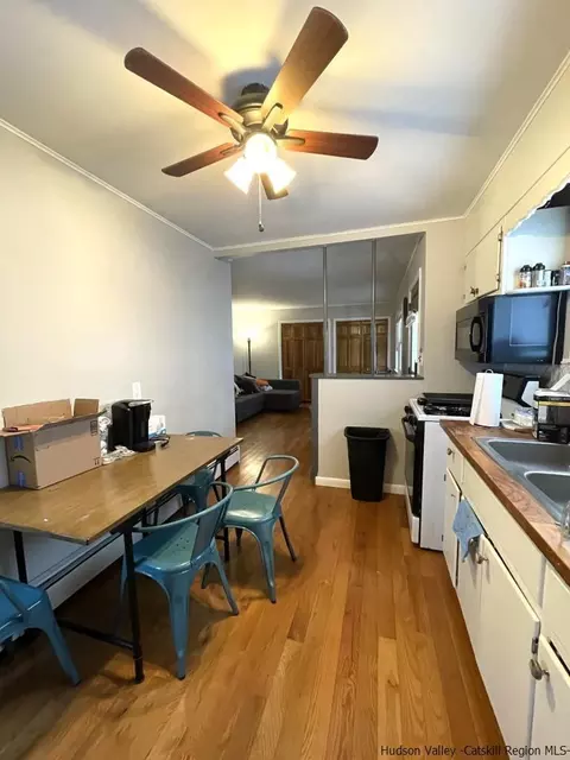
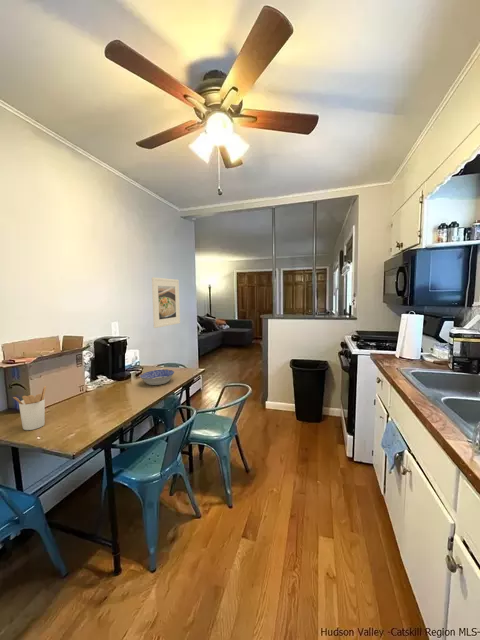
+ bowl (157, 377)
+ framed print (167, 302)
+ utensil holder (32, 408)
